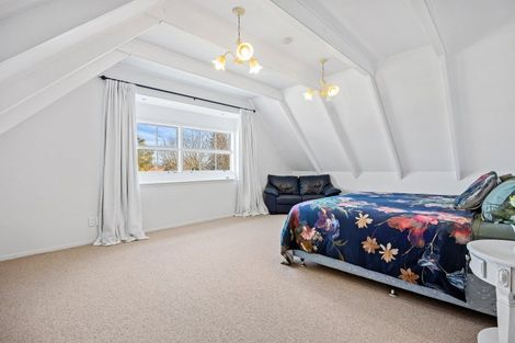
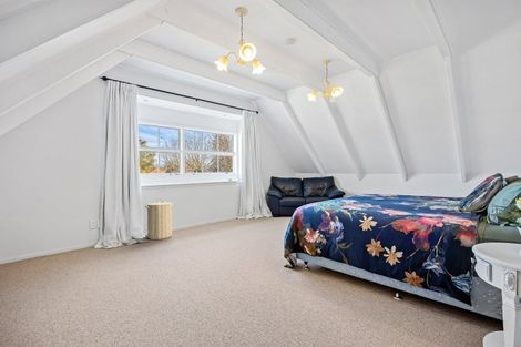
+ laundry hamper (160, 217)
